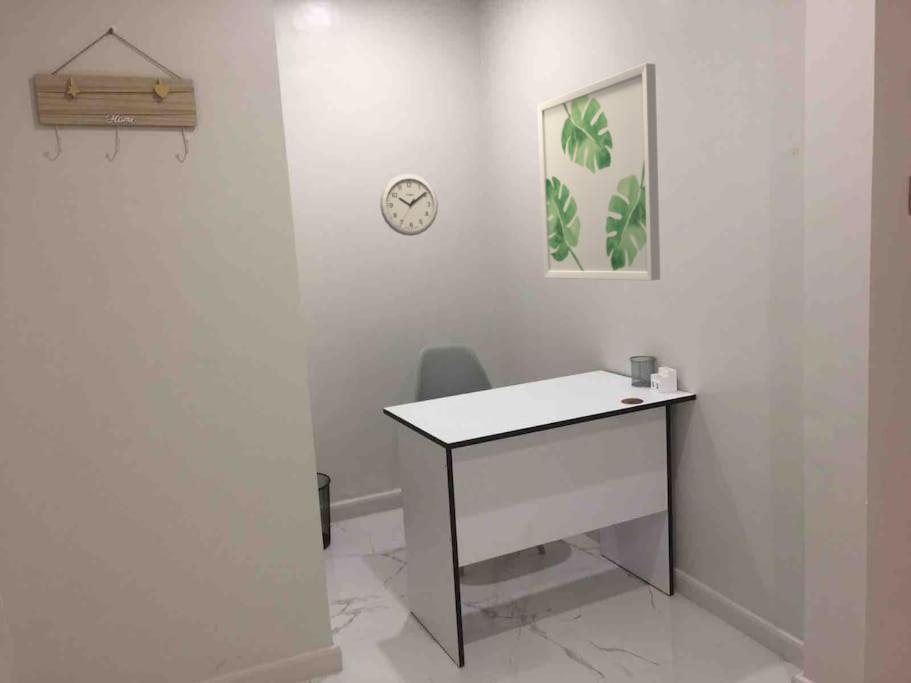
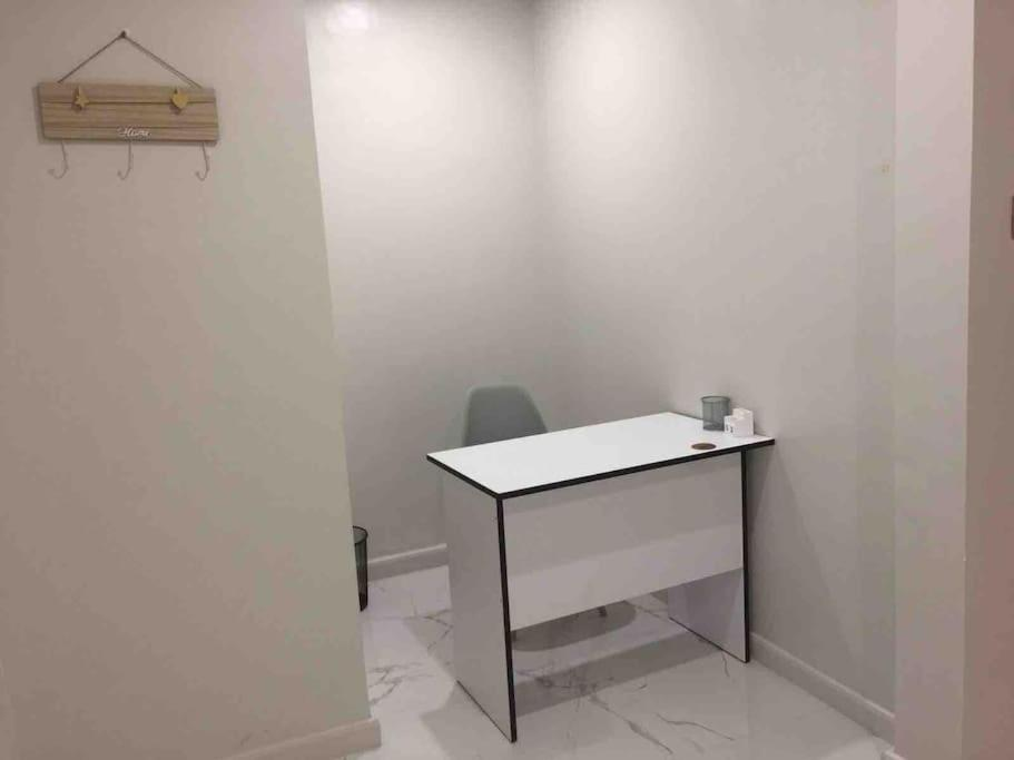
- wall art (592, 184)
- wall clock (409, 204)
